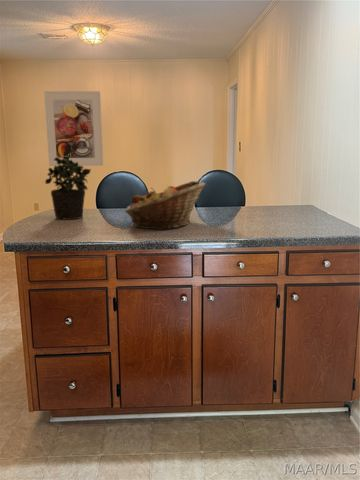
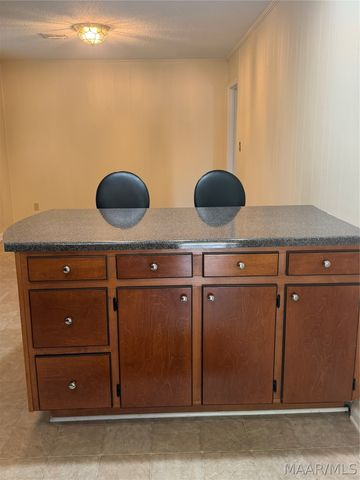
- potted plant (69, 185)
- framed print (74, 129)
- fruit basket (165, 203)
